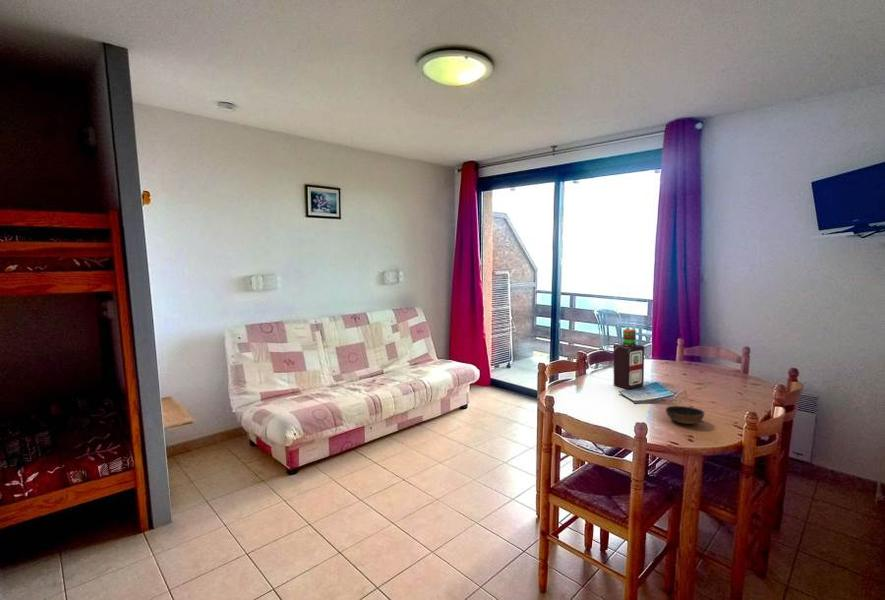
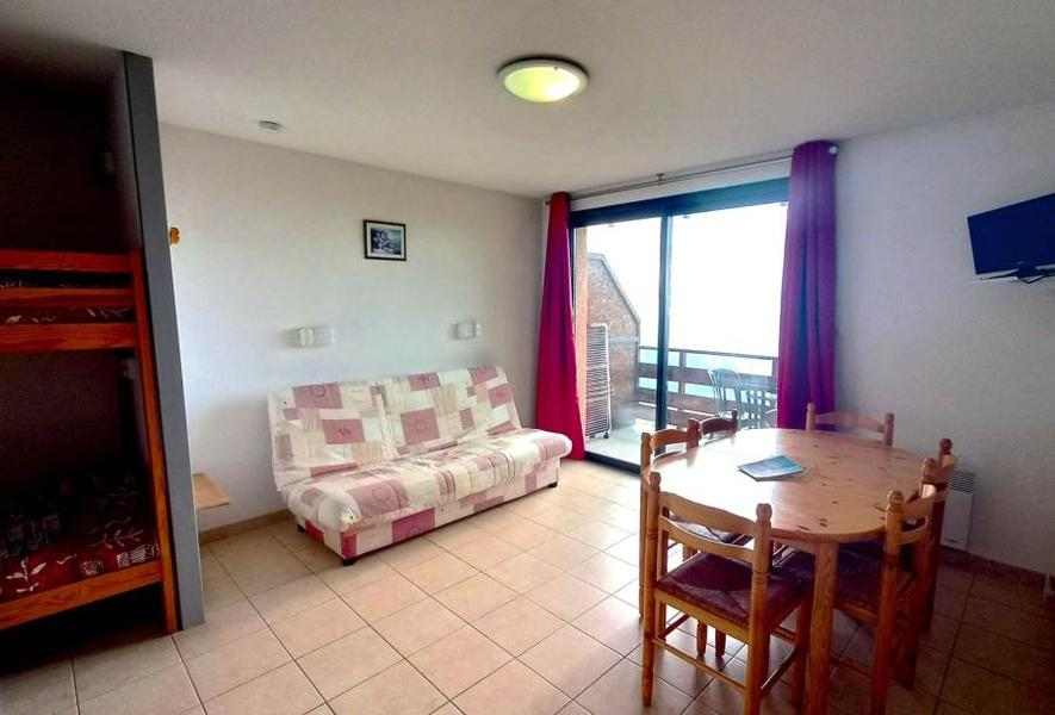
- bowl (684, 415)
- bottle (628, 357)
